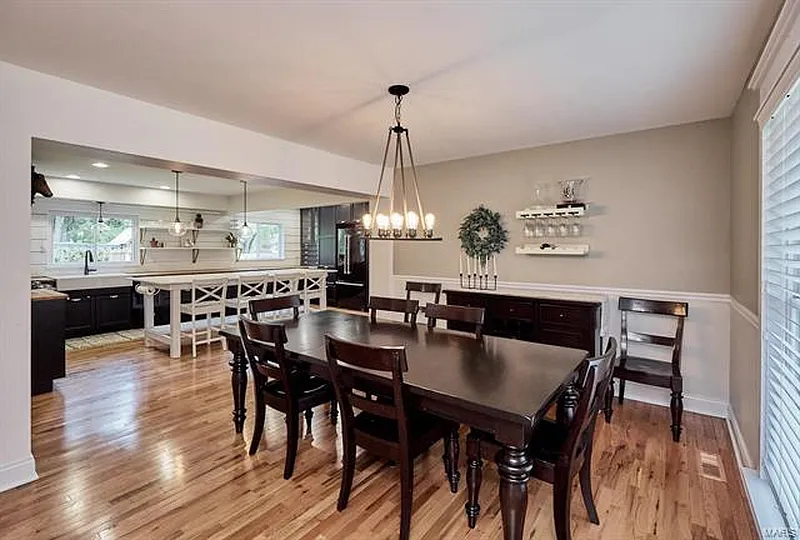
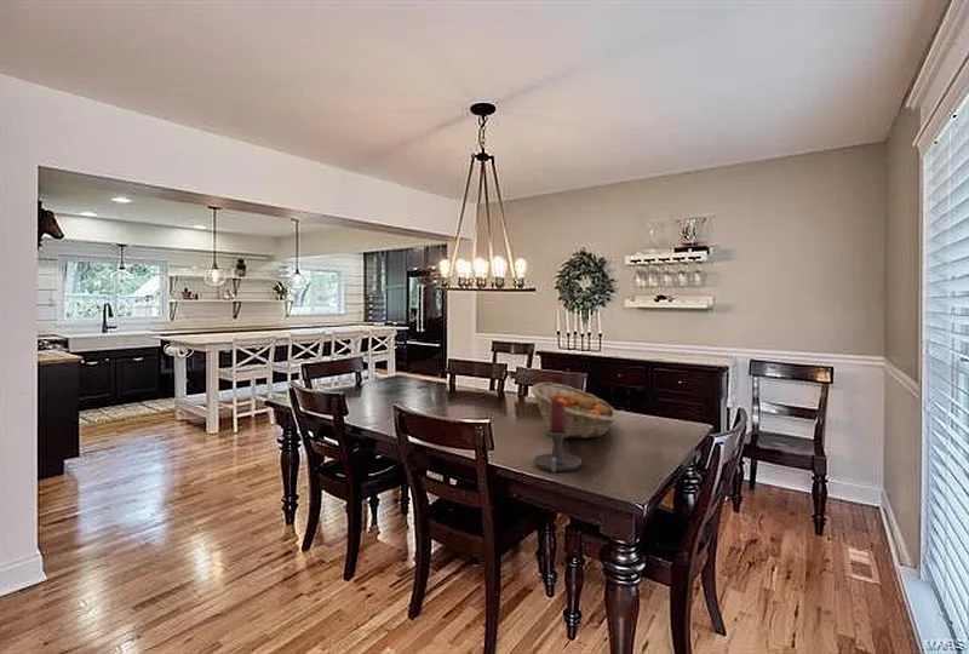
+ candle holder (556, 434)
+ fruit basket (573, 408)
